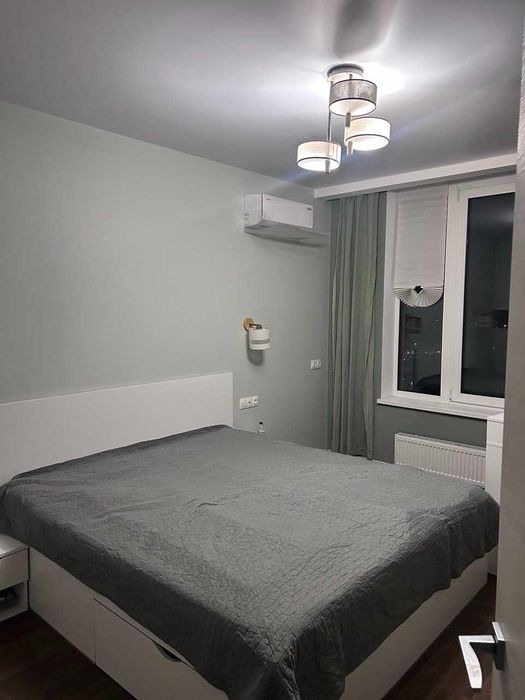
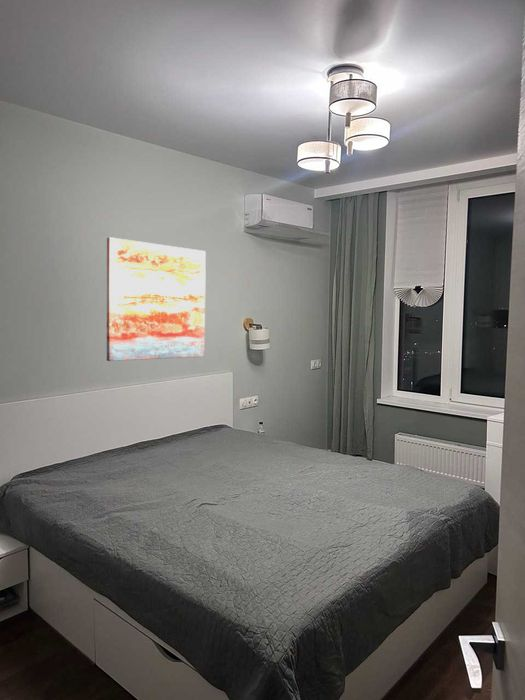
+ wall art (159, 302)
